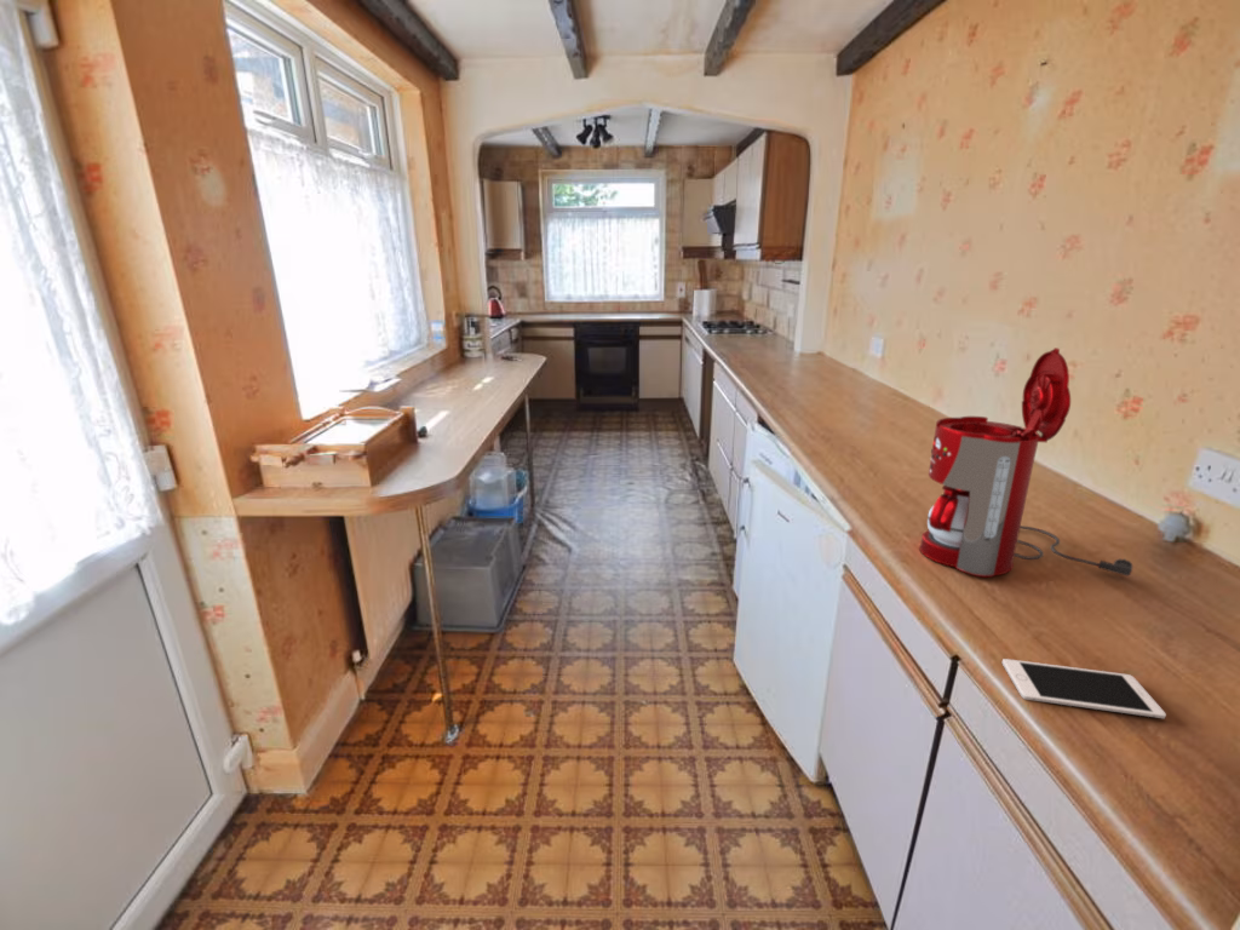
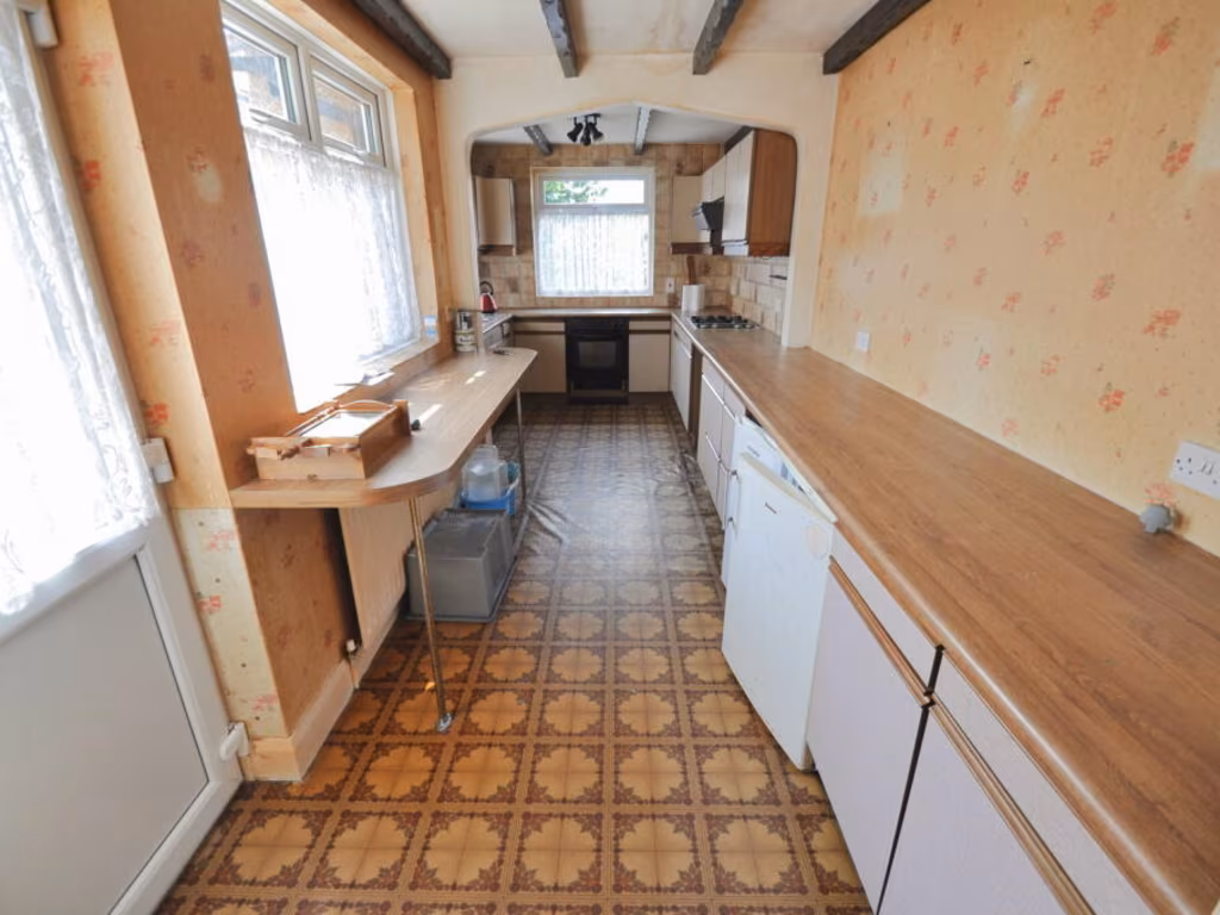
- coffee maker (1034, 455)
- cell phone (1078, 687)
